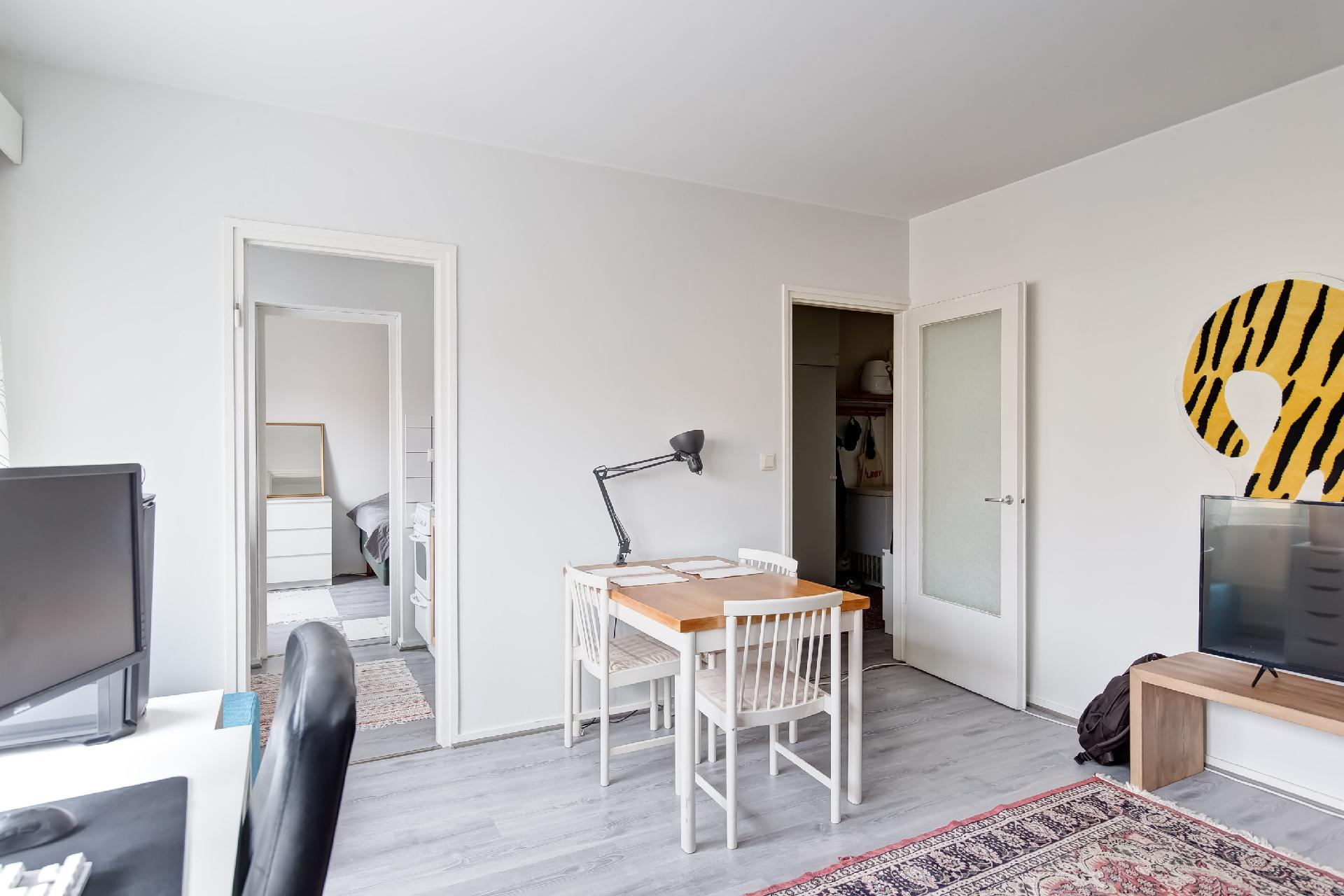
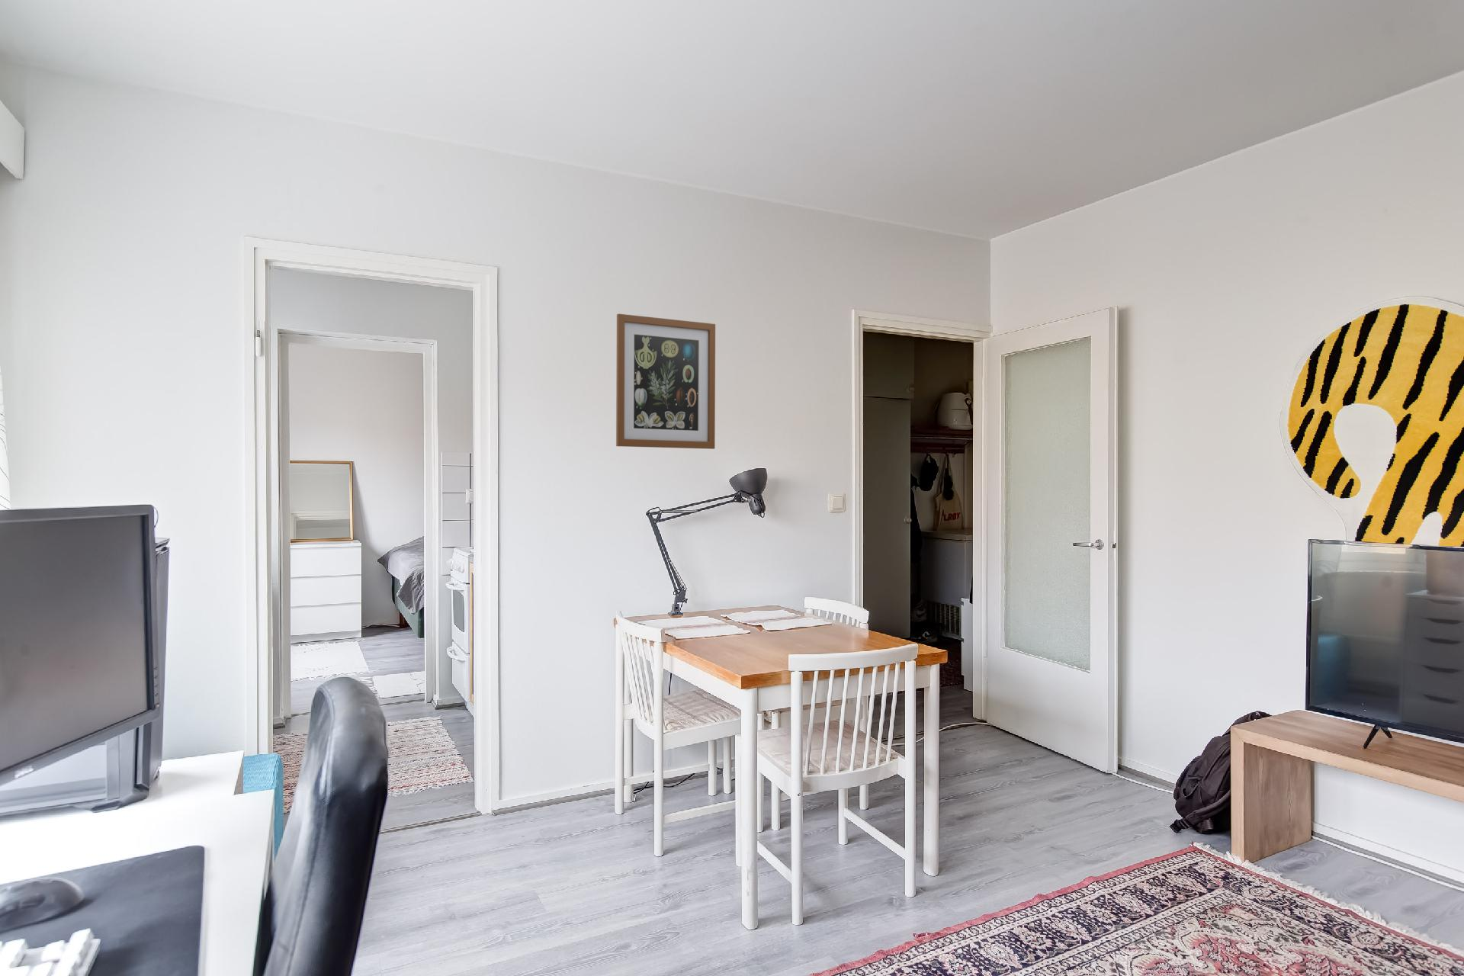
+ wall art (667, 382)
